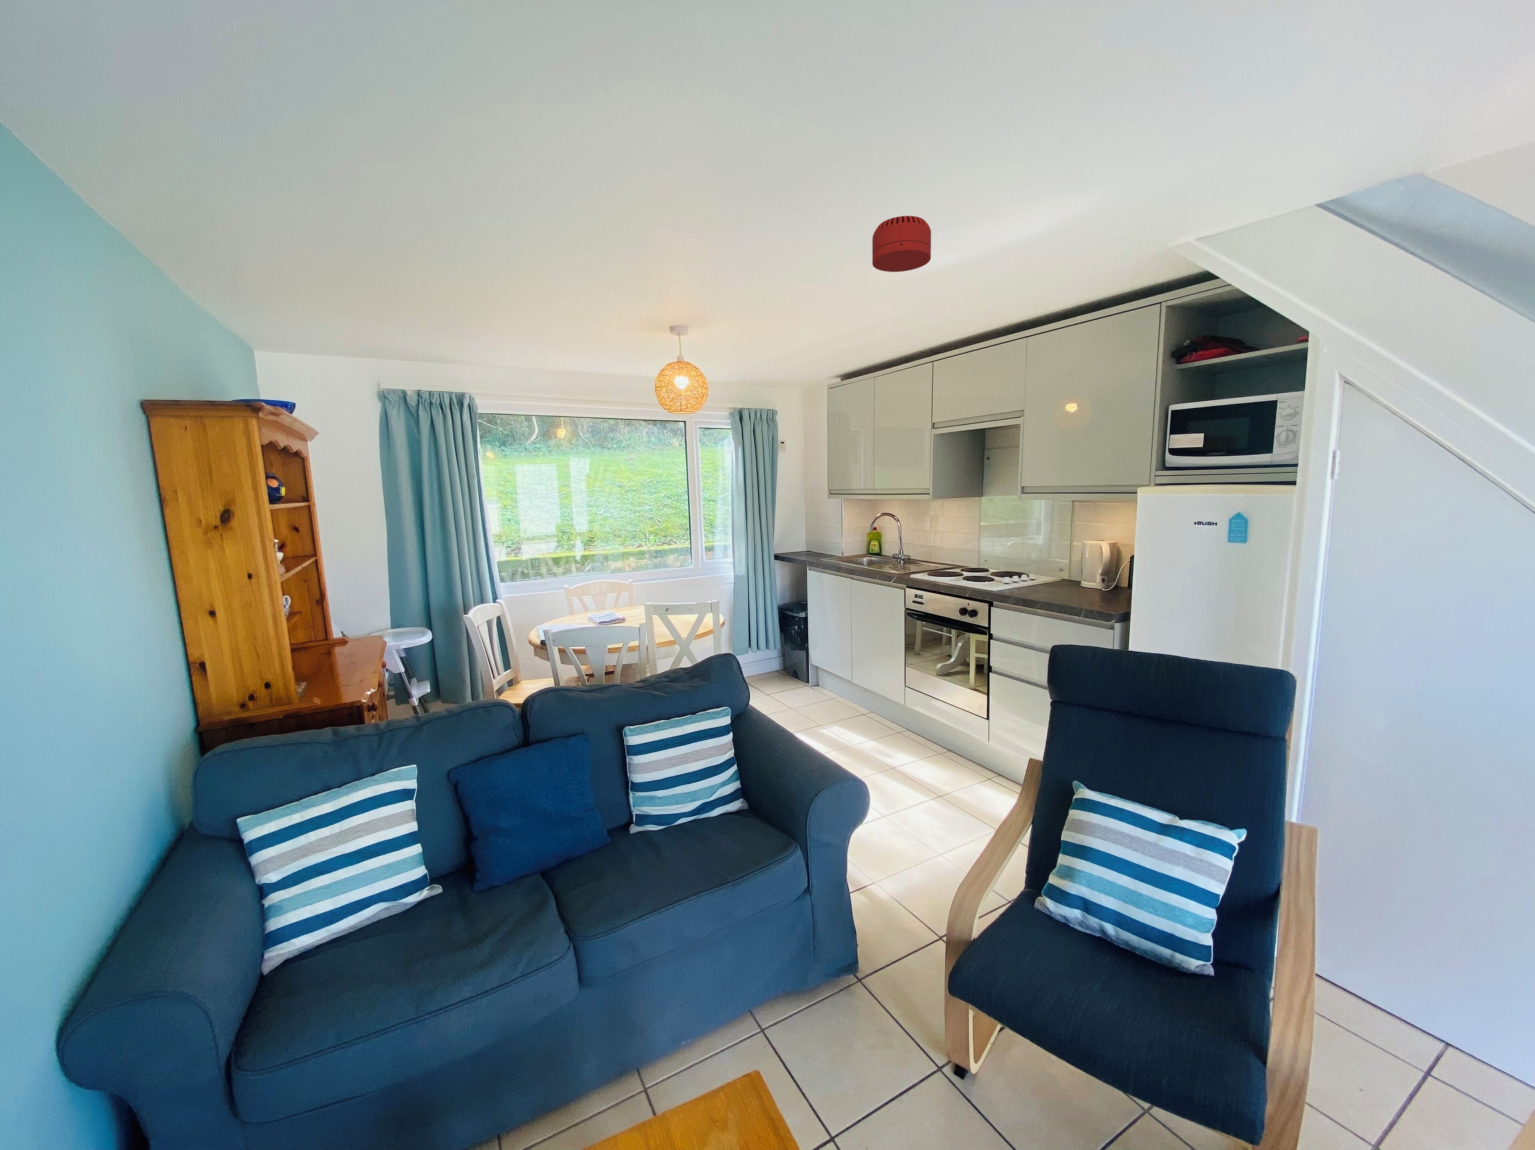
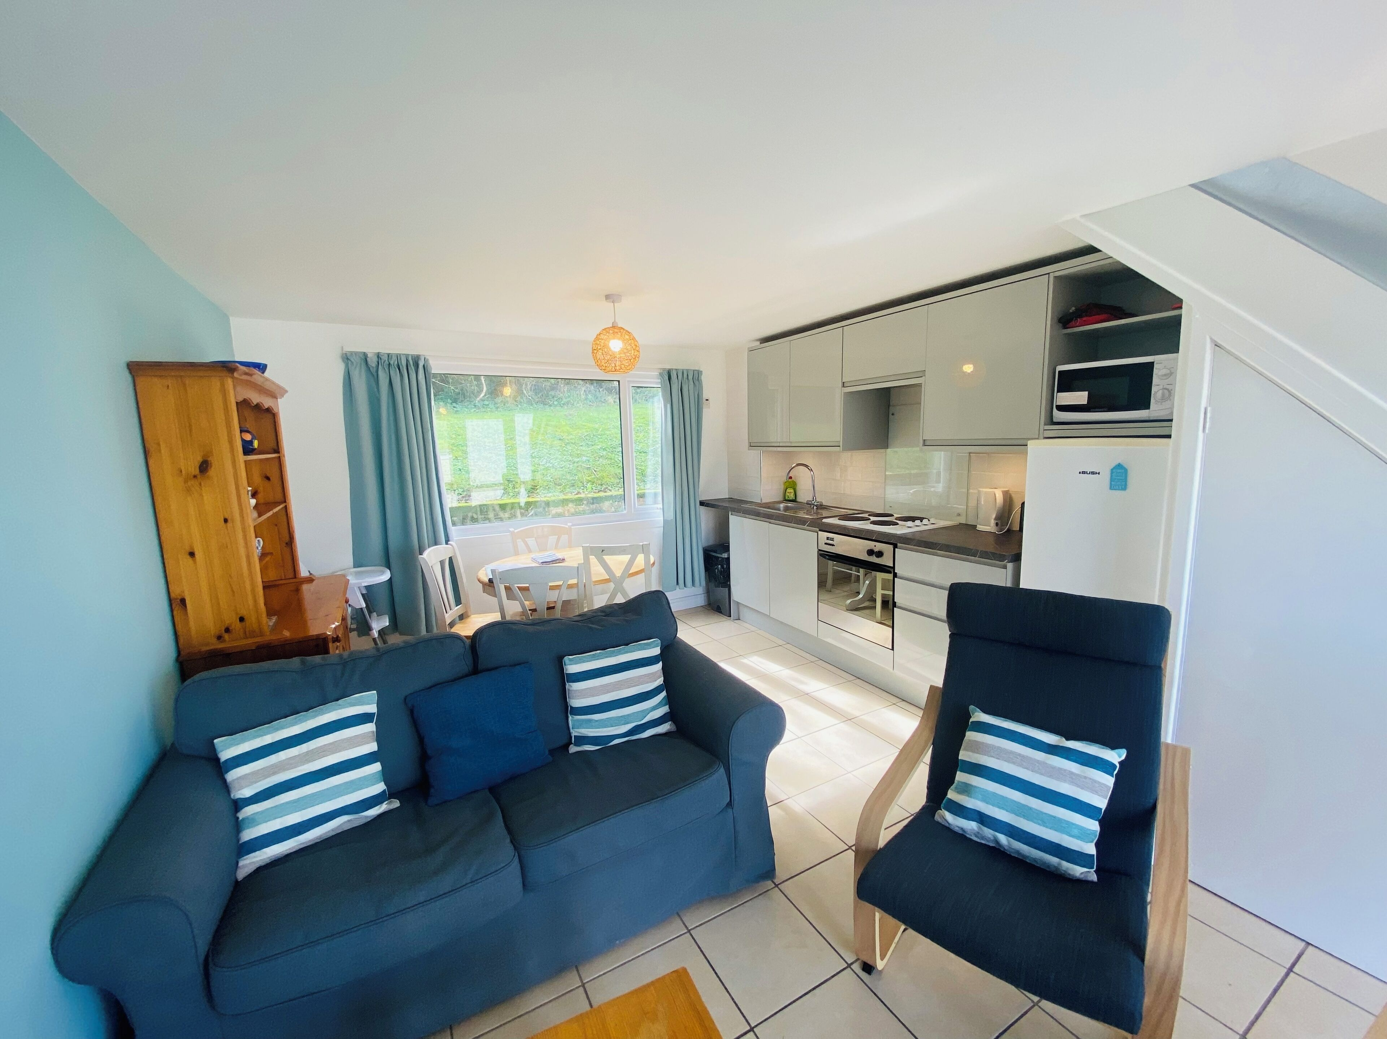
- smoke detector (902, 244)
